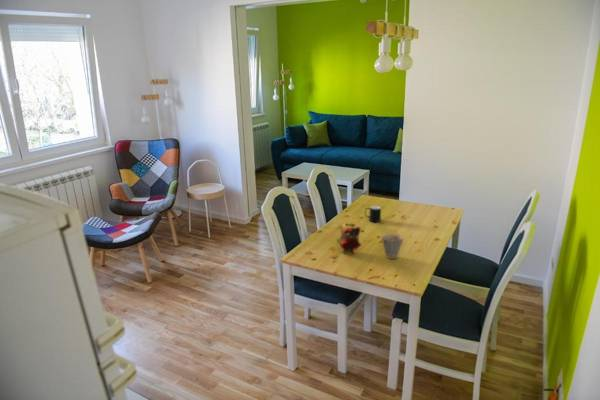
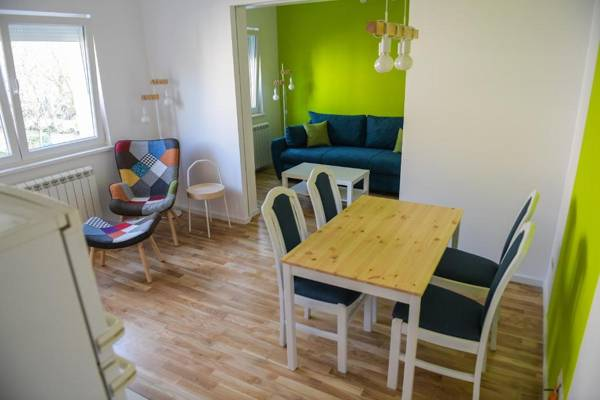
- teapot (348, 236)
- cup (372, 213)
- cup (391, 246)
